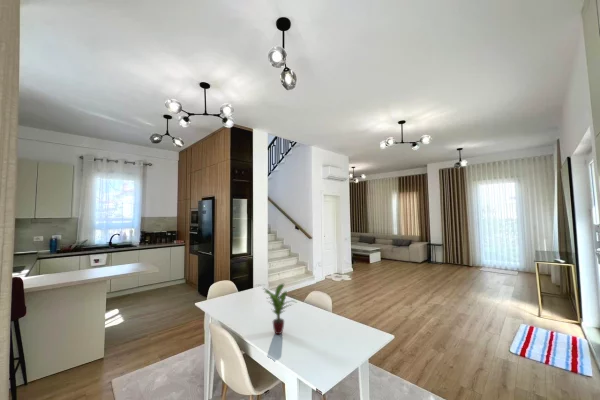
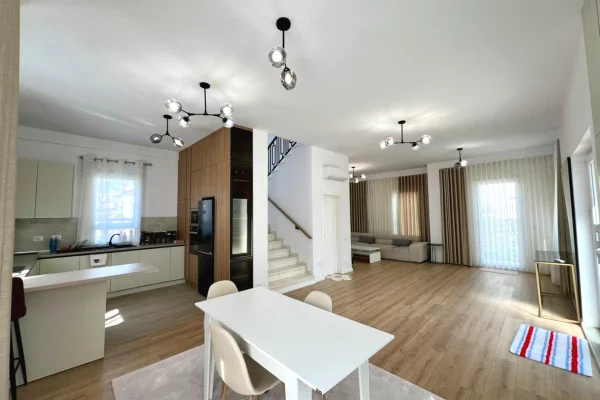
- potted plant (280, 309)
